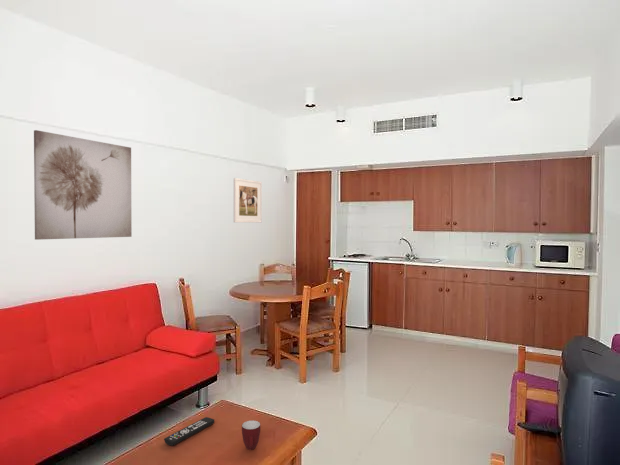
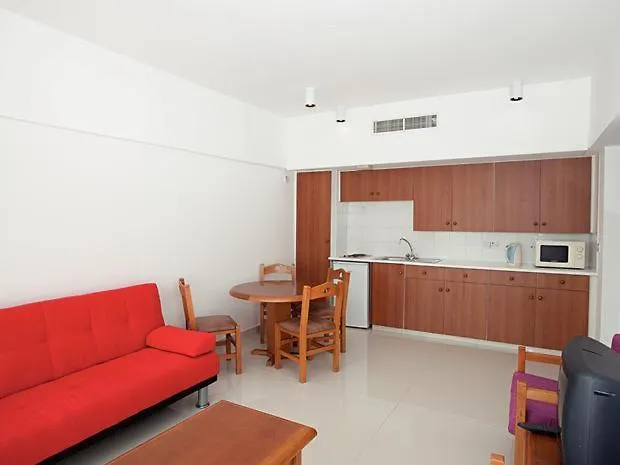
- remote control (190, 430)
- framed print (248, 201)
- wall art (87, 189)
- mug (251, 437)
